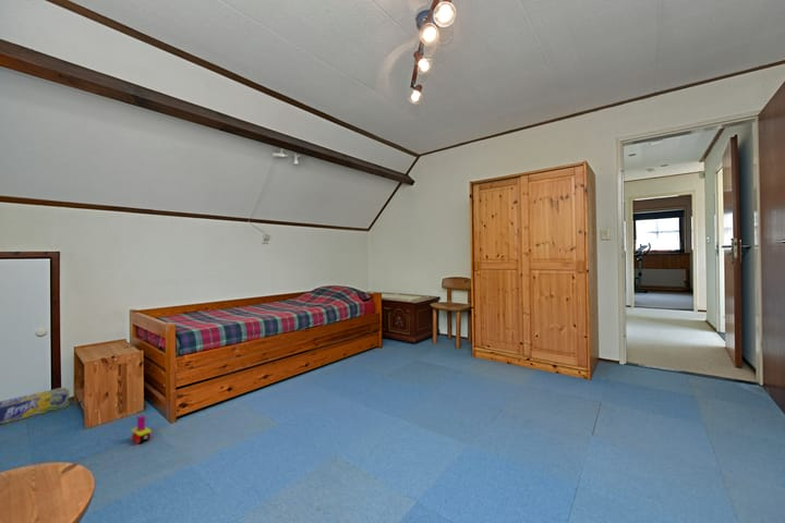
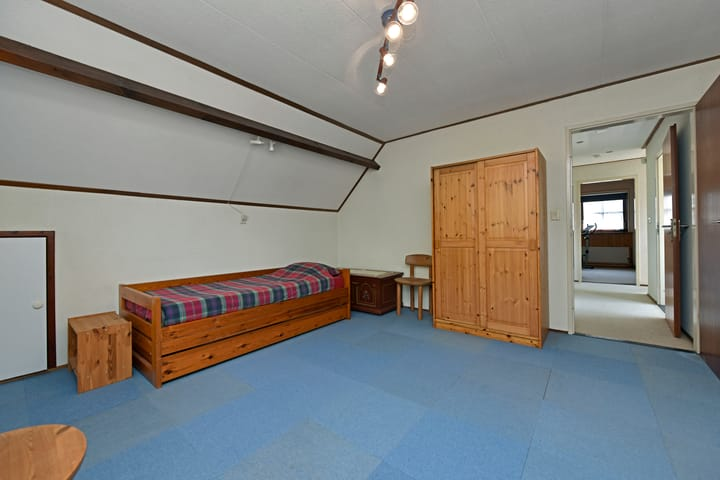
- toy train (141, 428)
- box (29, 404)
